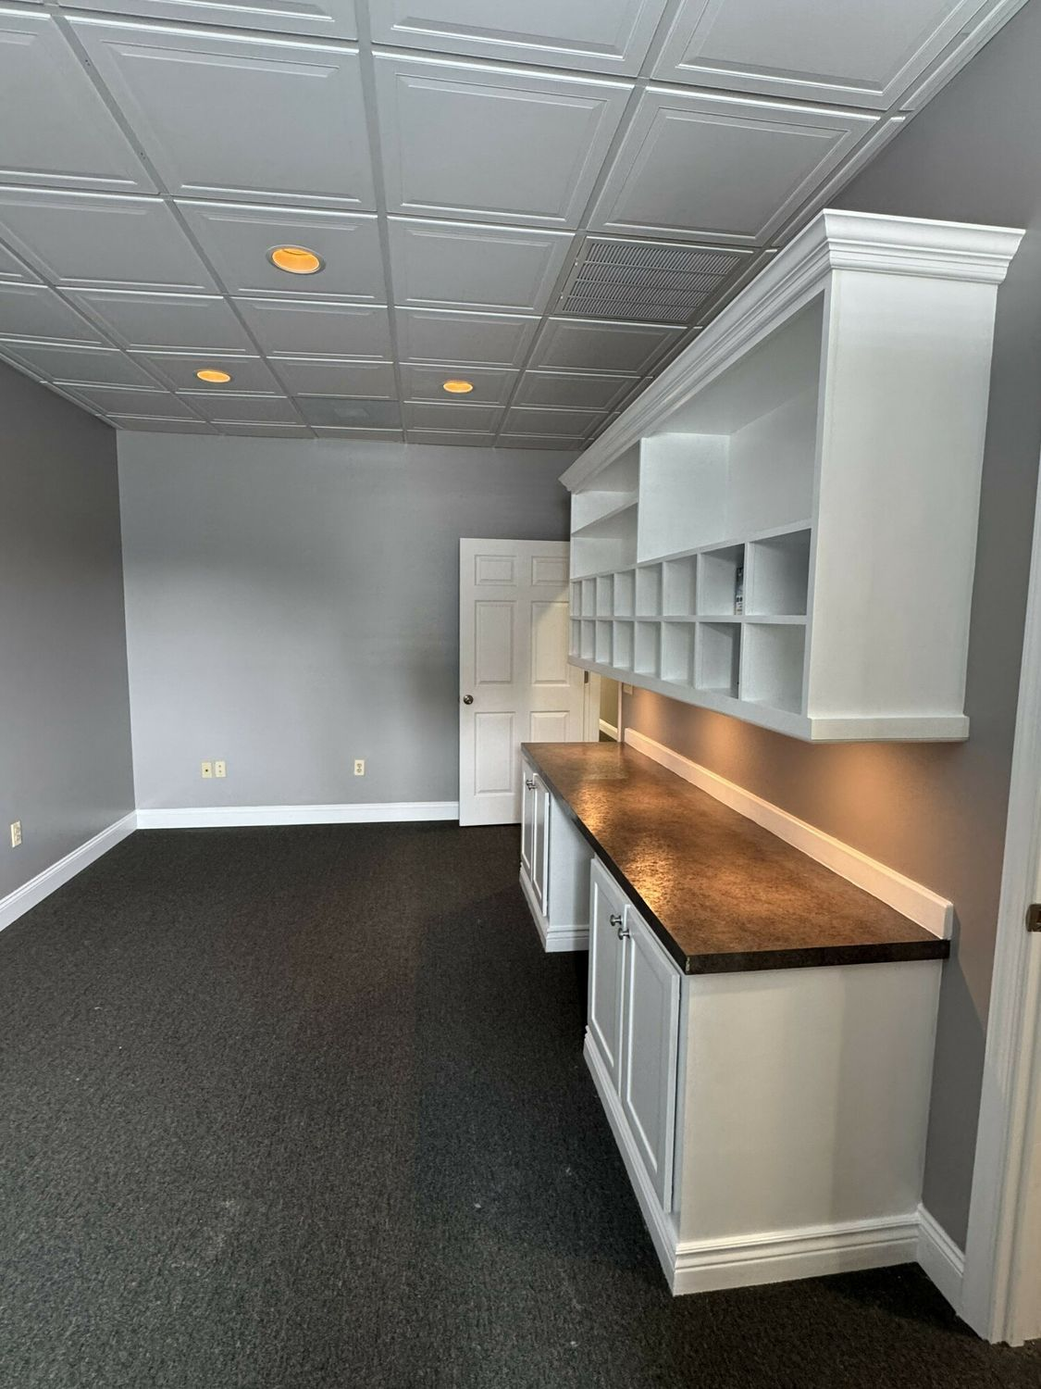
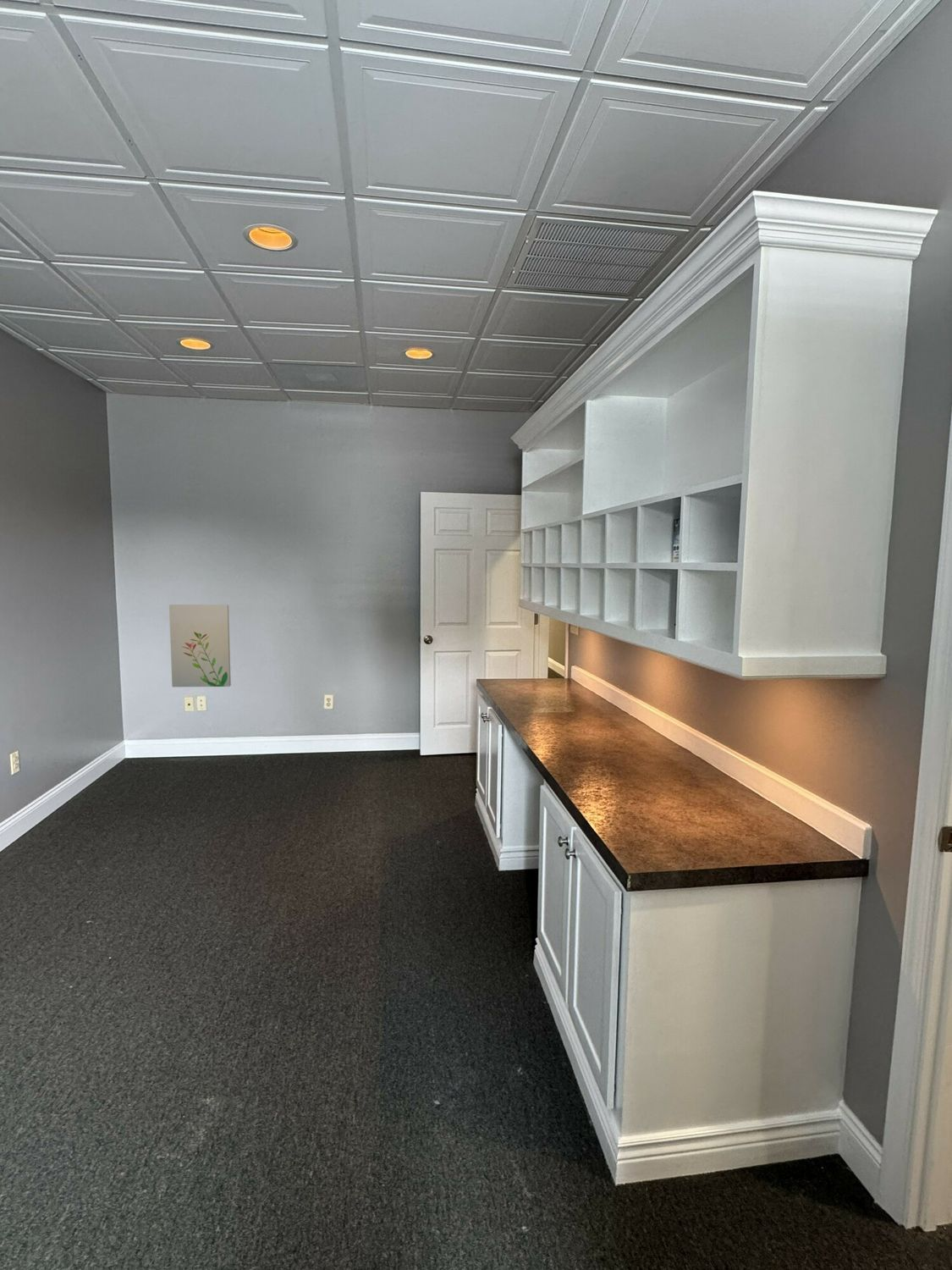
+ wall art (200, 645)
